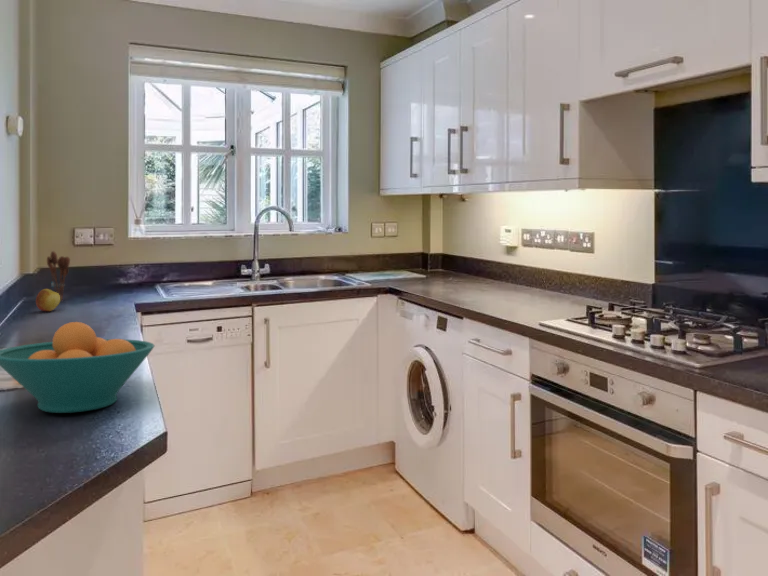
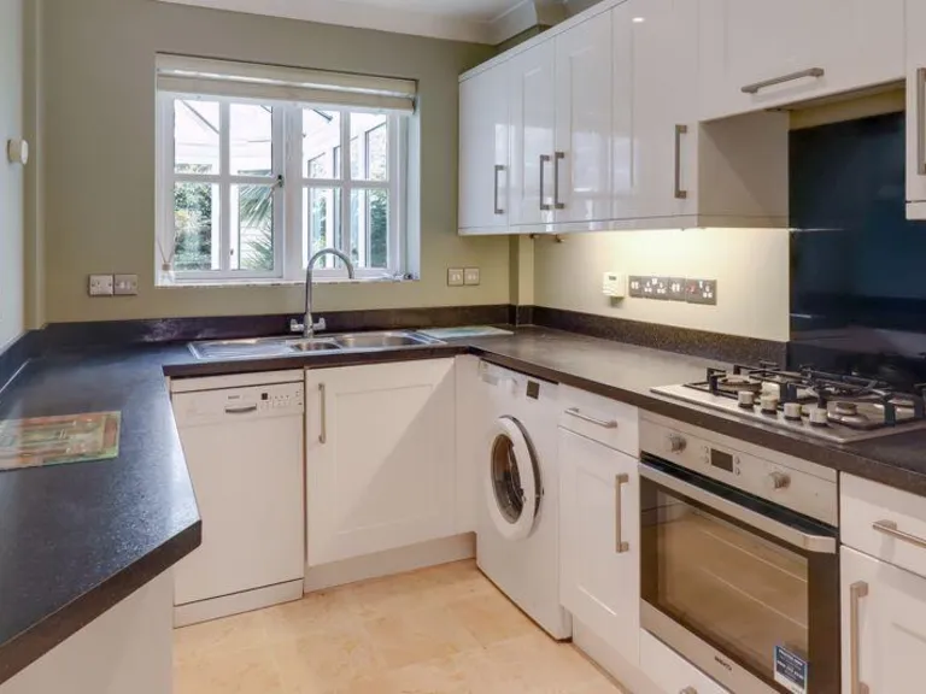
- fruit bowl (77, 364)
- utensil holder (60, 276)
- apple (48, 299)
